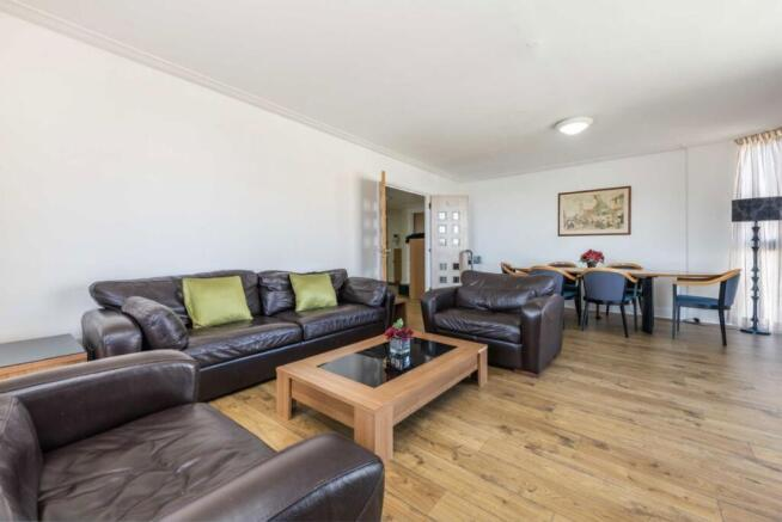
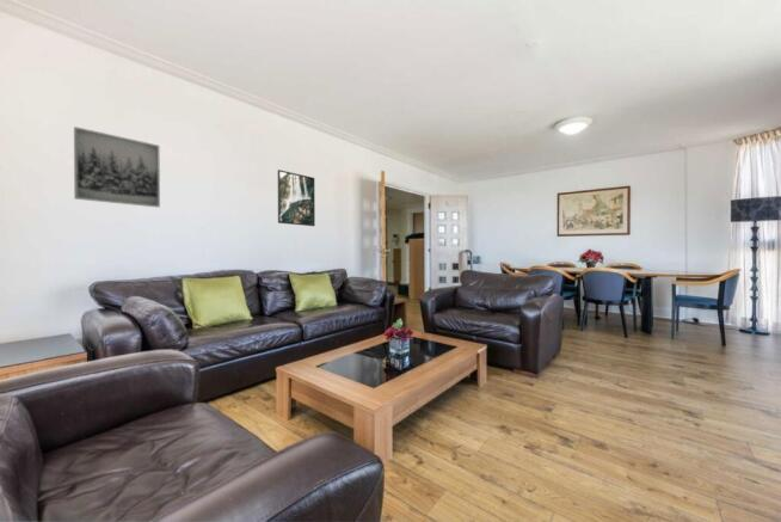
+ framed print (296, 198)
+ wall art (119, 170)
